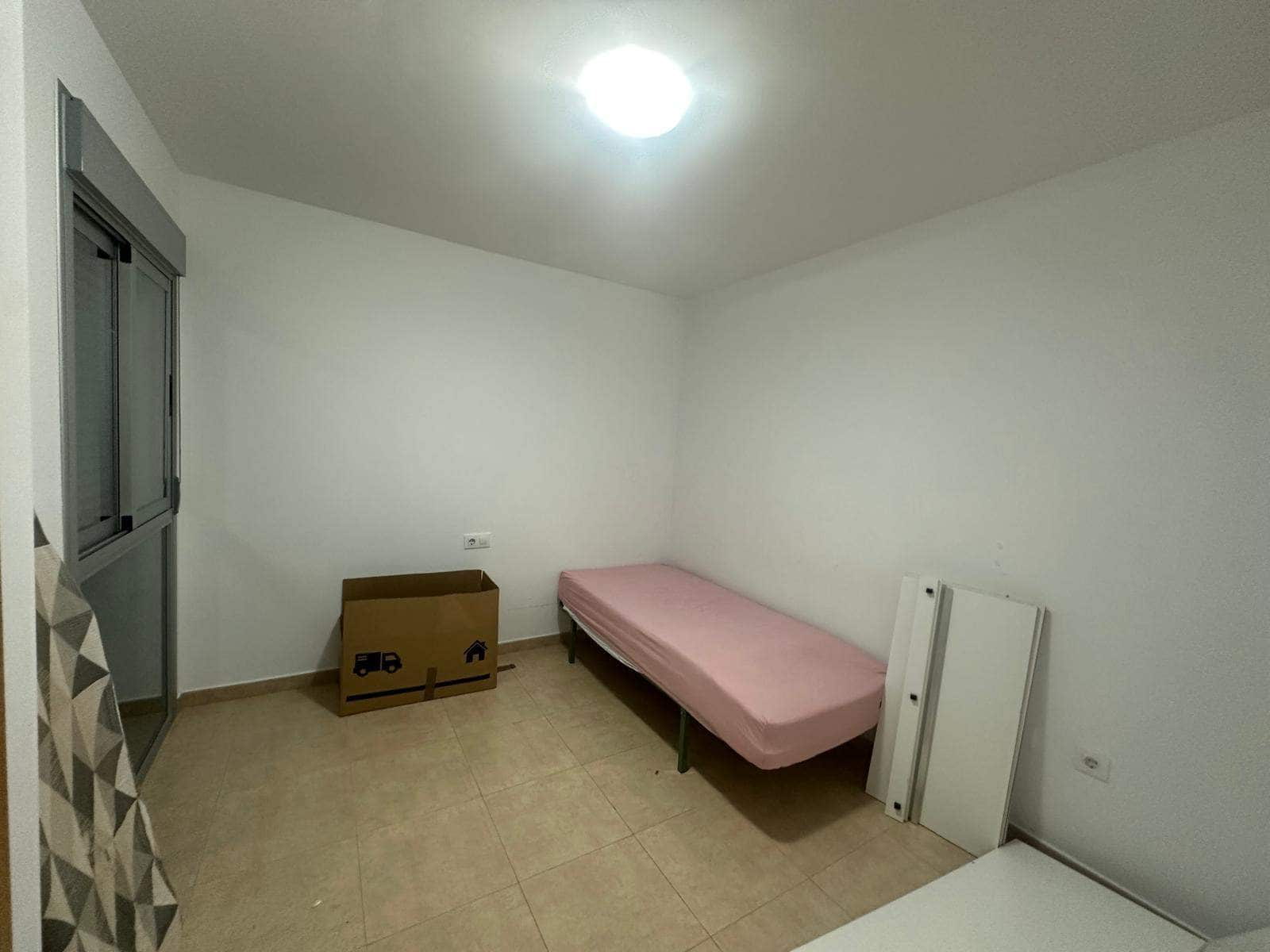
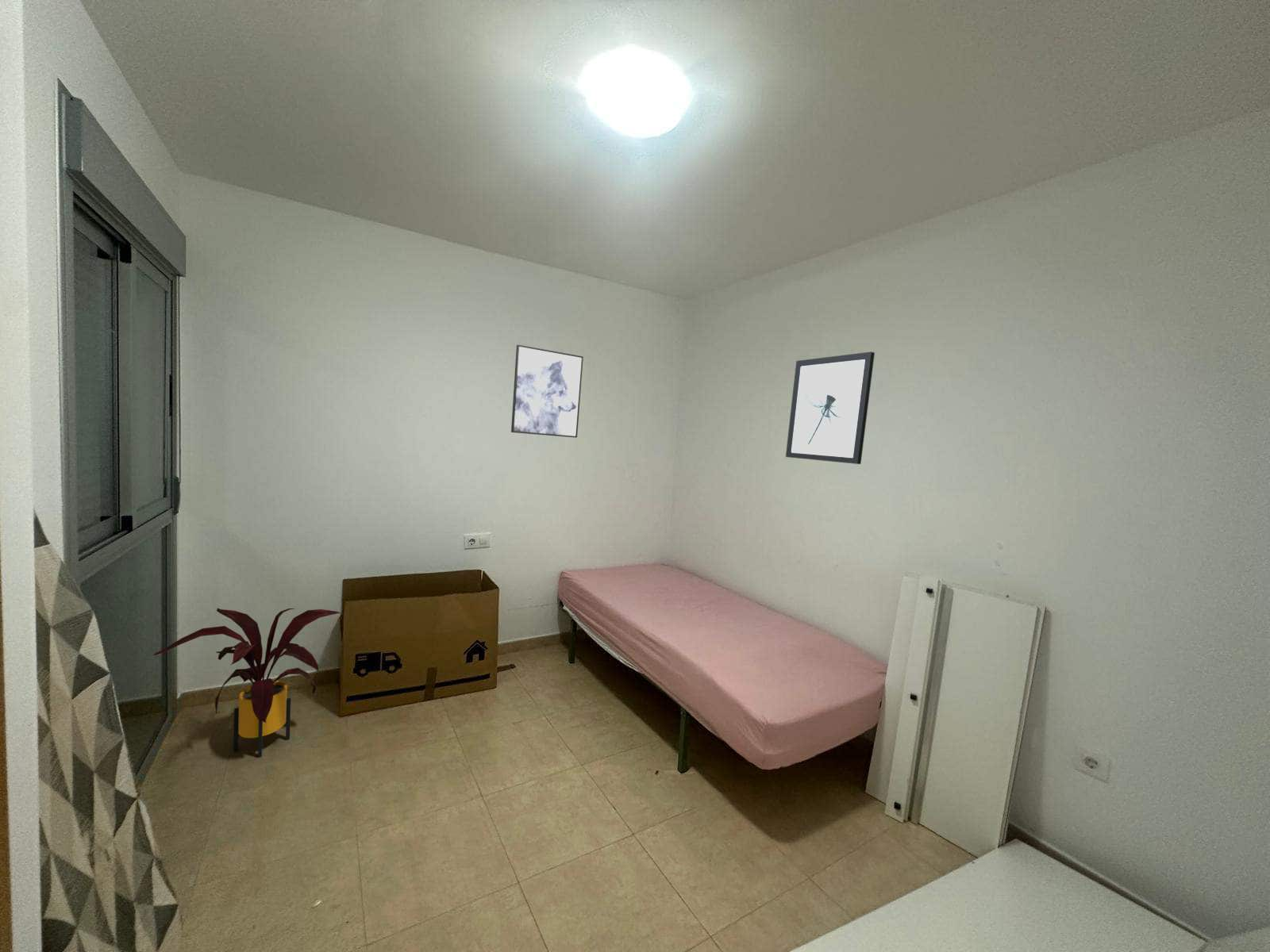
+ wall art (826, 409)
+ house plant (255, 682)
+ wall art (548, 393)
